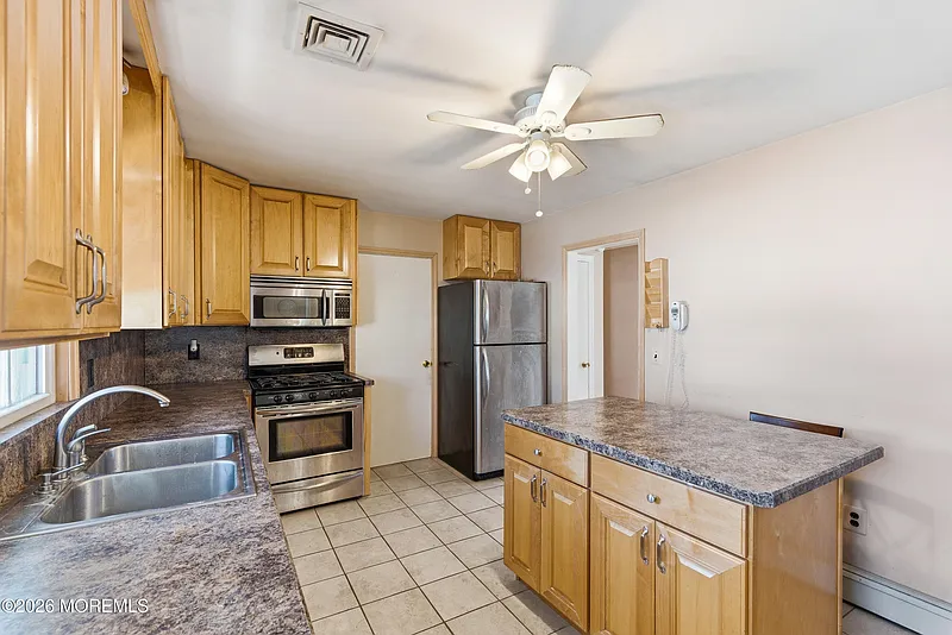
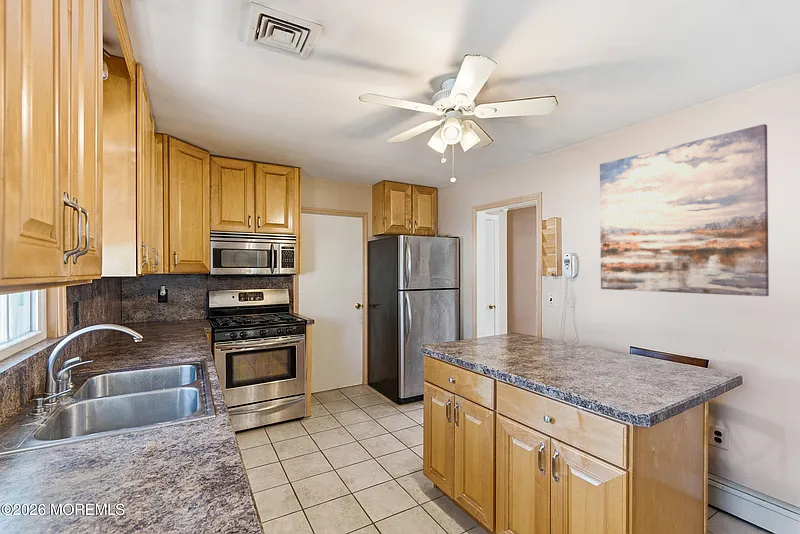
+ wall art (671, 219)
